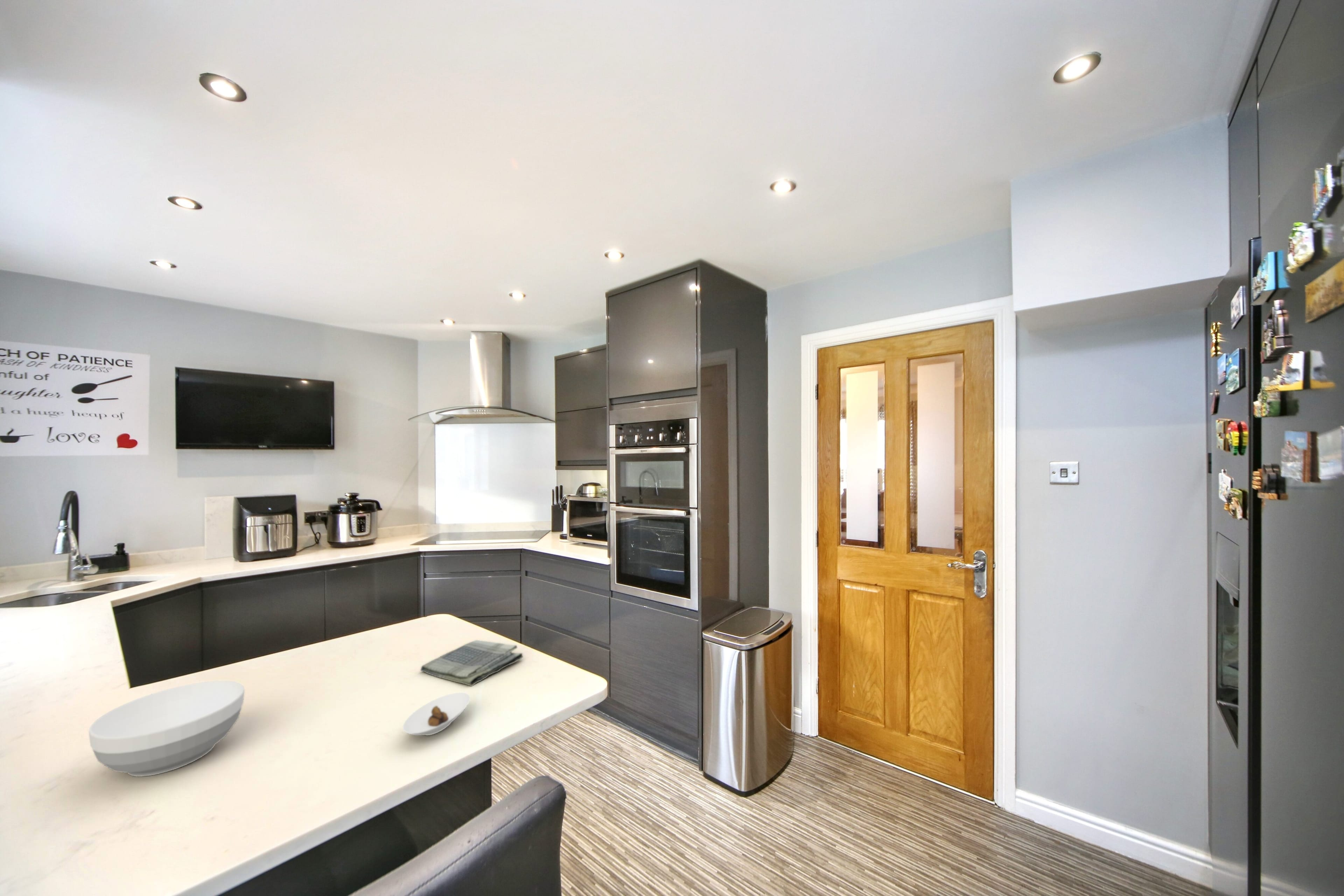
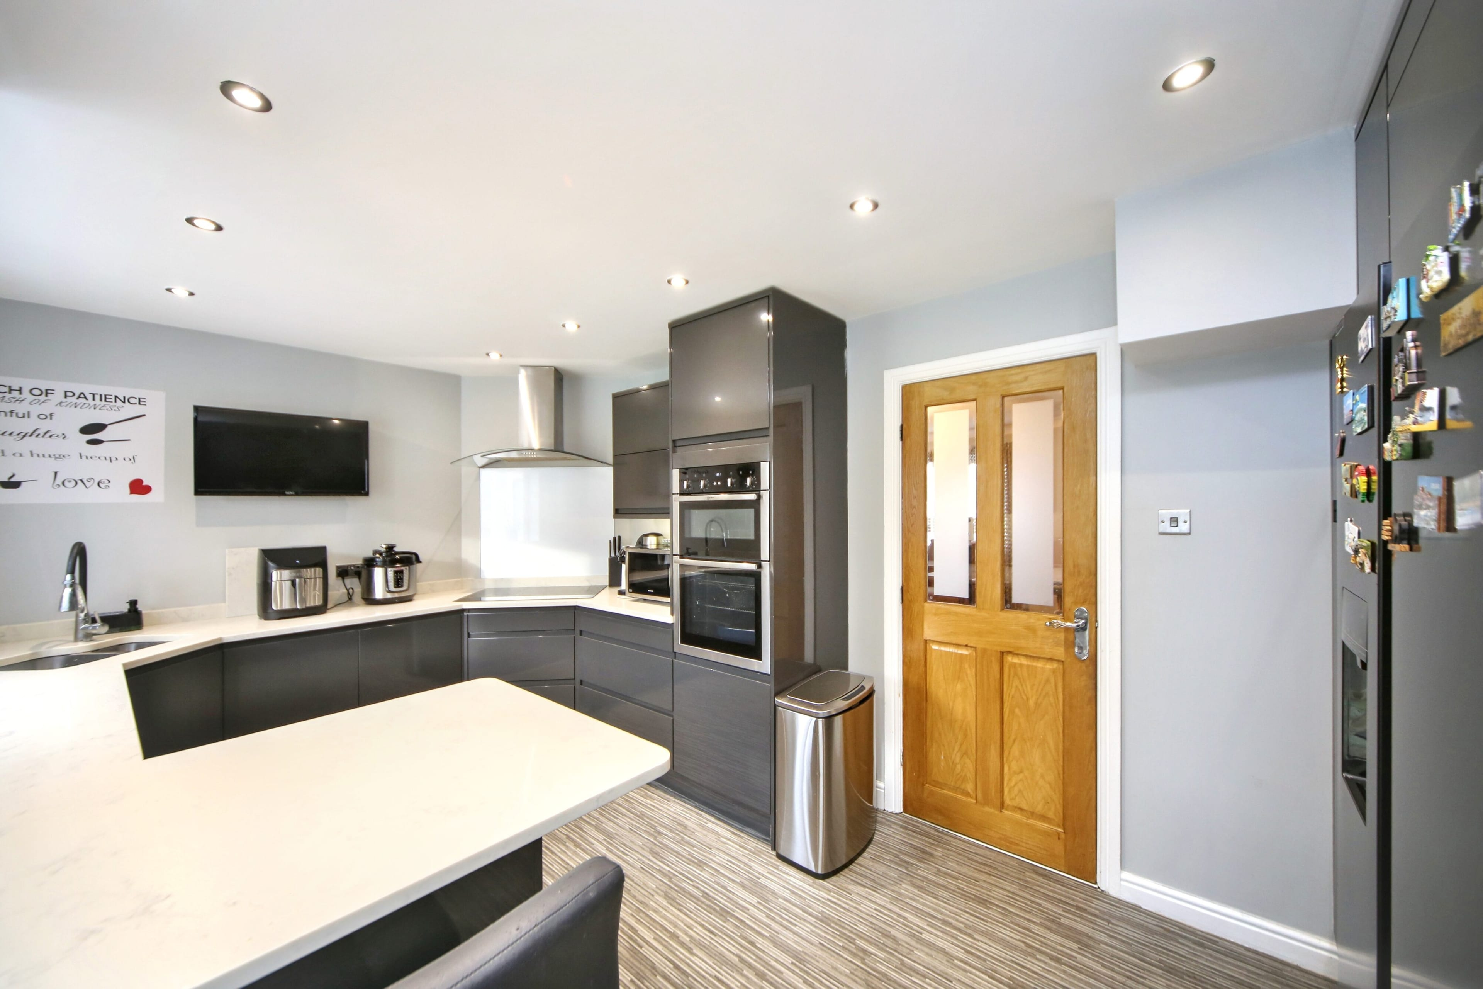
- bowl (173, 731)
- dish towel (474, 659)
- saucer (438, 717)
